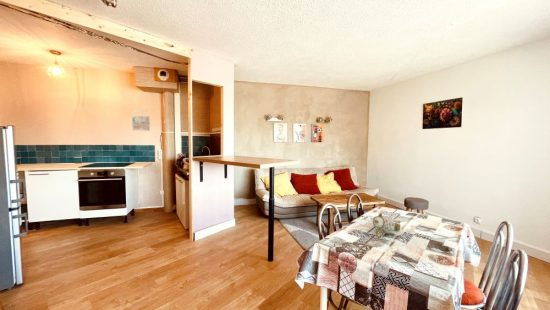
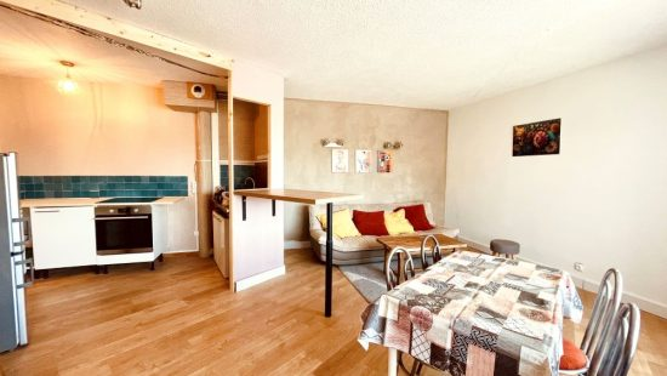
- teapot (384, 222)
- calendar (140, 120)
